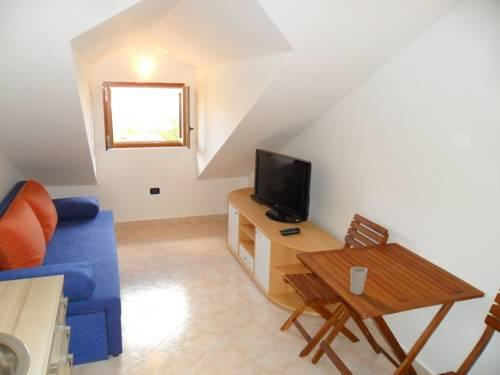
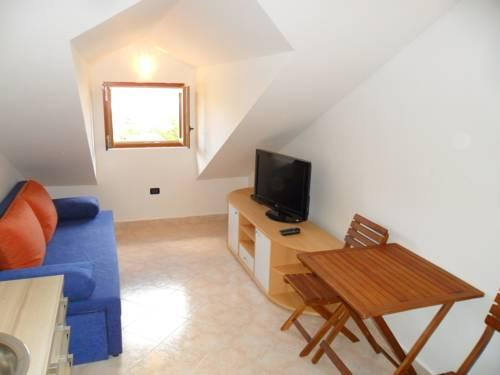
- cup (357, 279)
